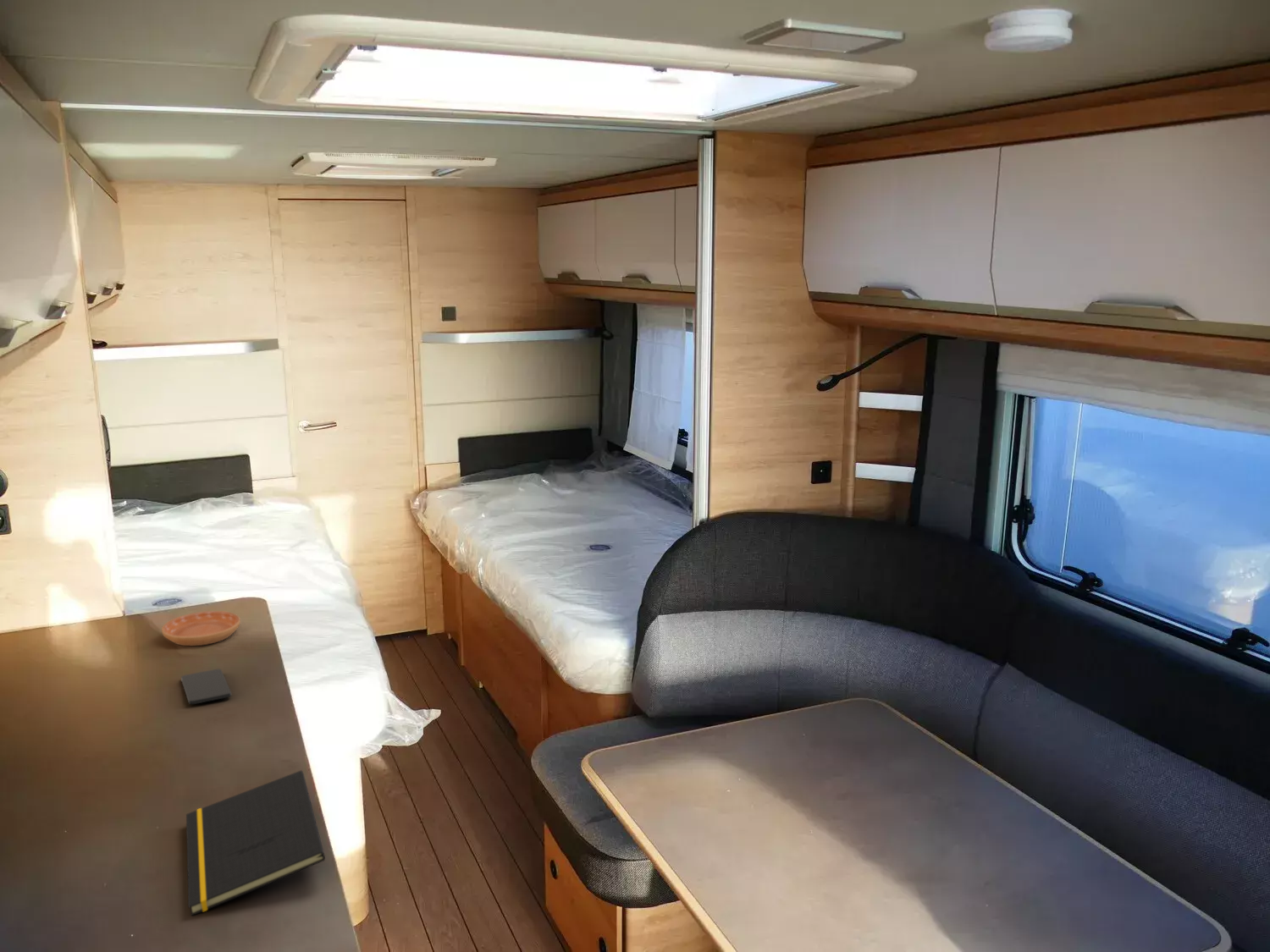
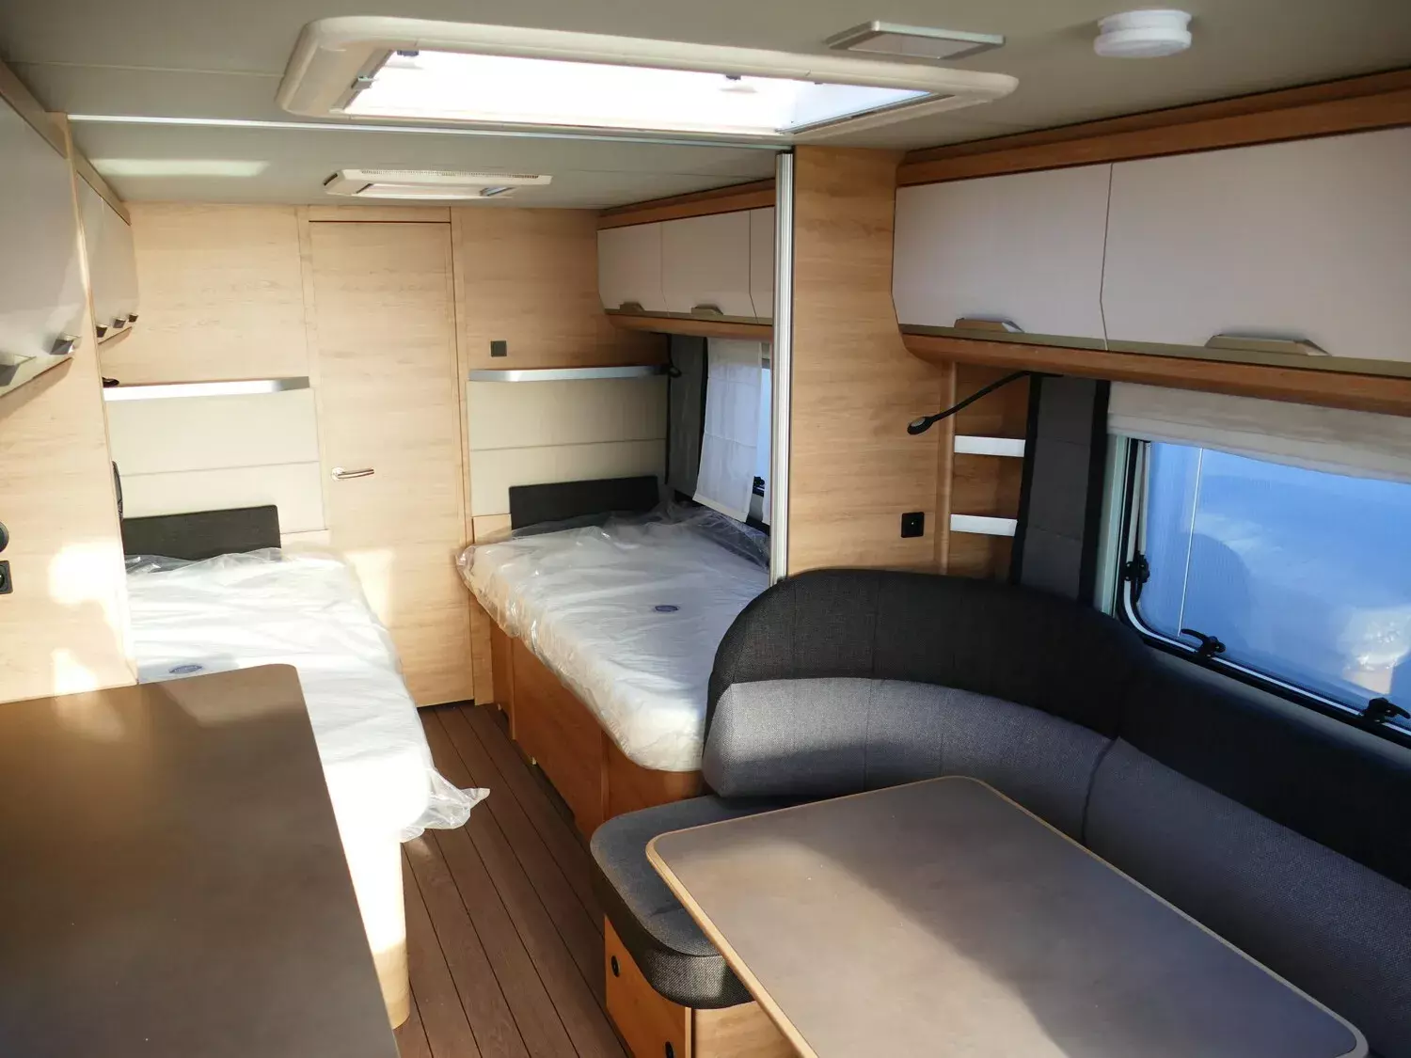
- notepad (251, 836)
- saucer (202, 629)
- smartphone (206, 685)
